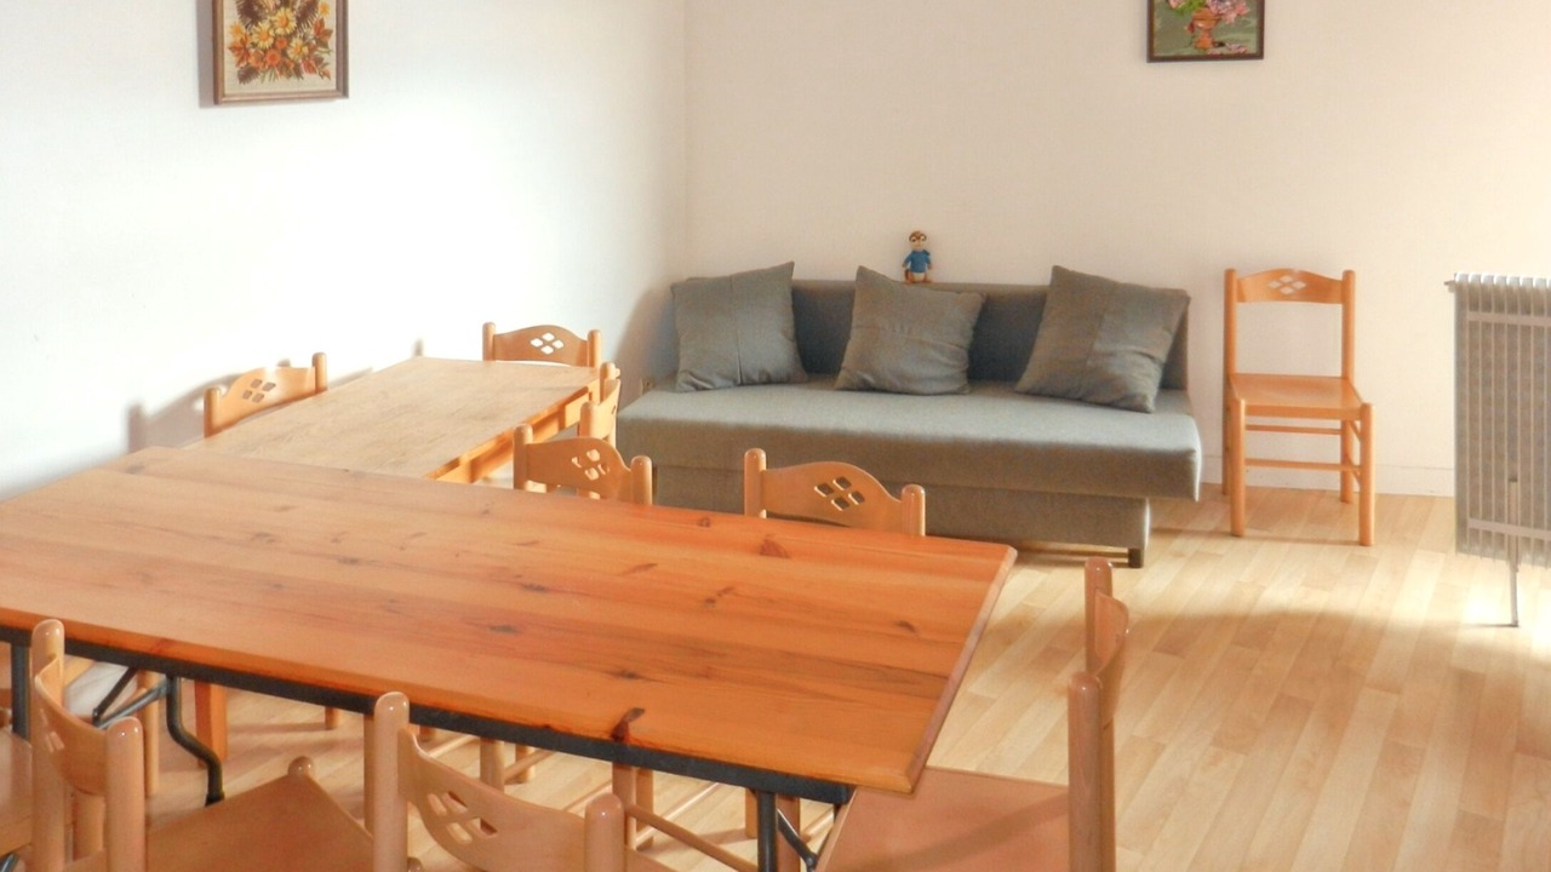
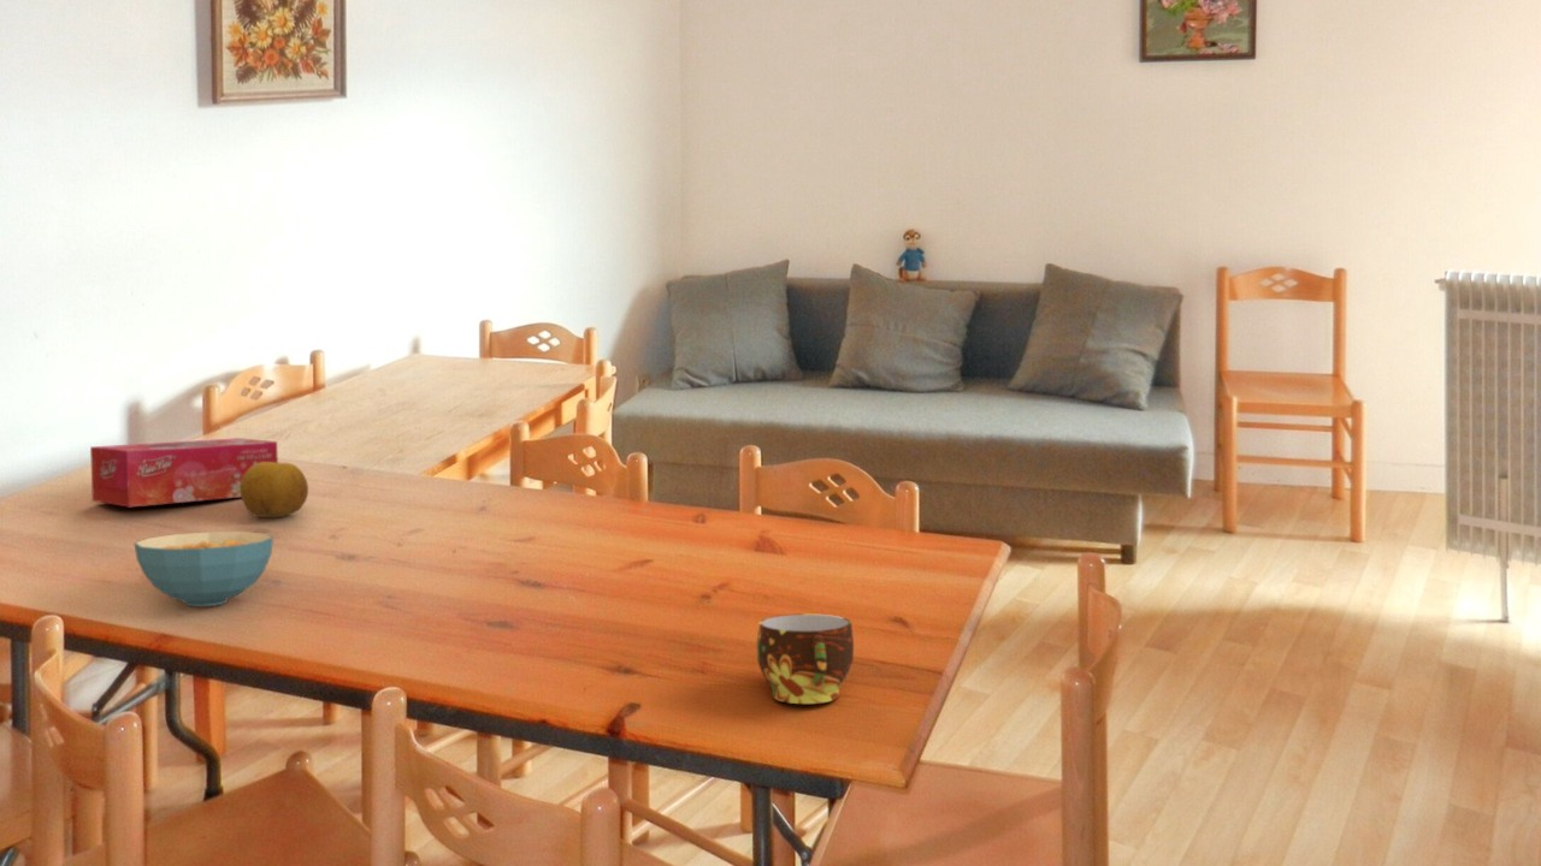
+ cup (809, 660)
+ fruit (273, 488)
+ cereal bowl (205, 571)
+ tissue box (185, 470)
